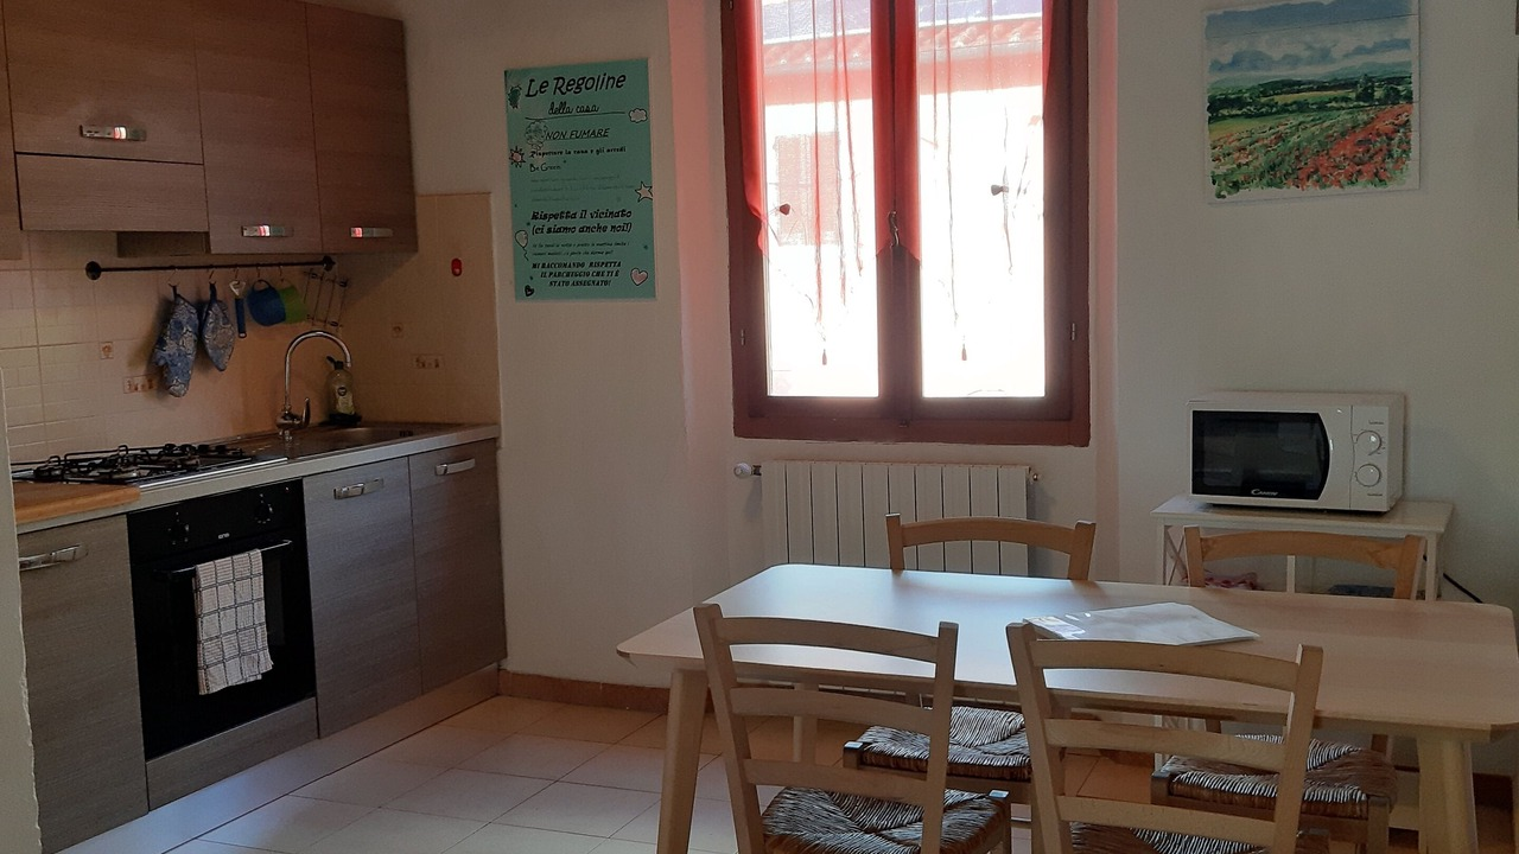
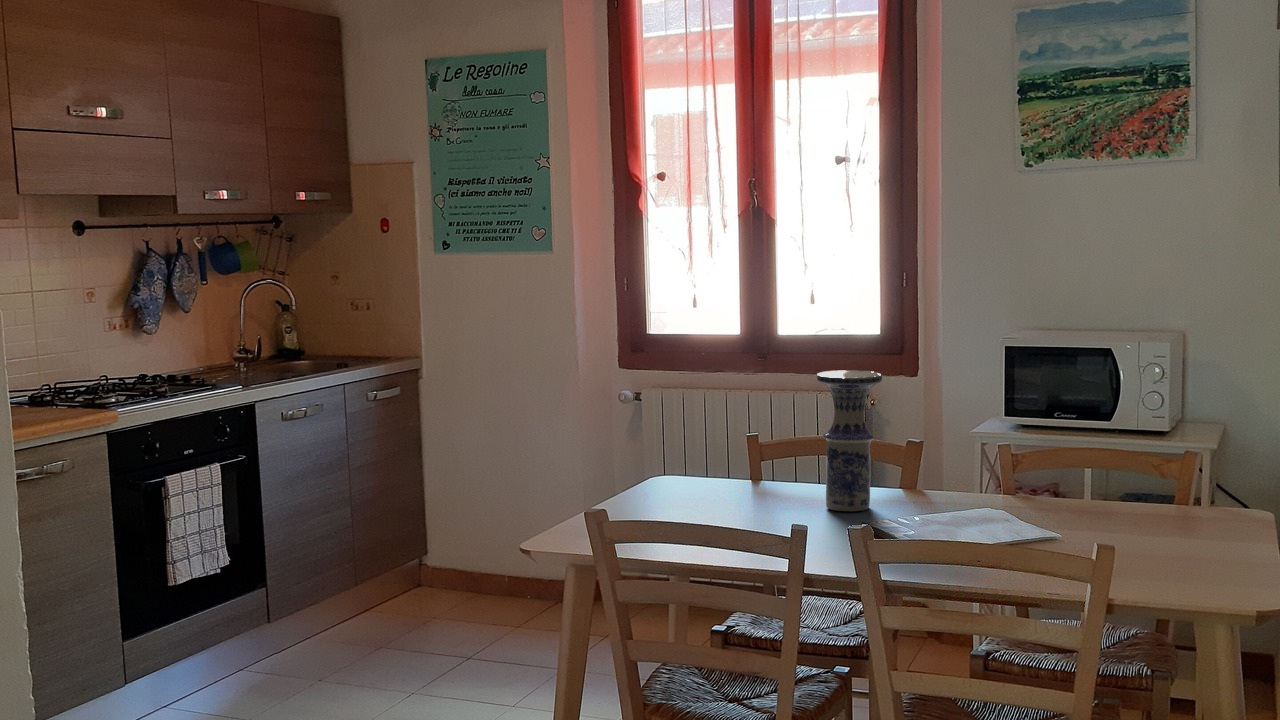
+ vase (850, 440)
